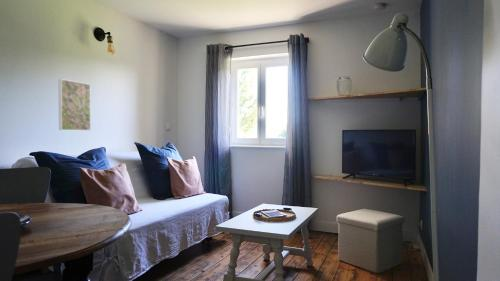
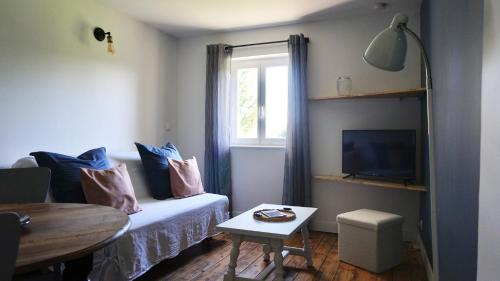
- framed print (75, 106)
